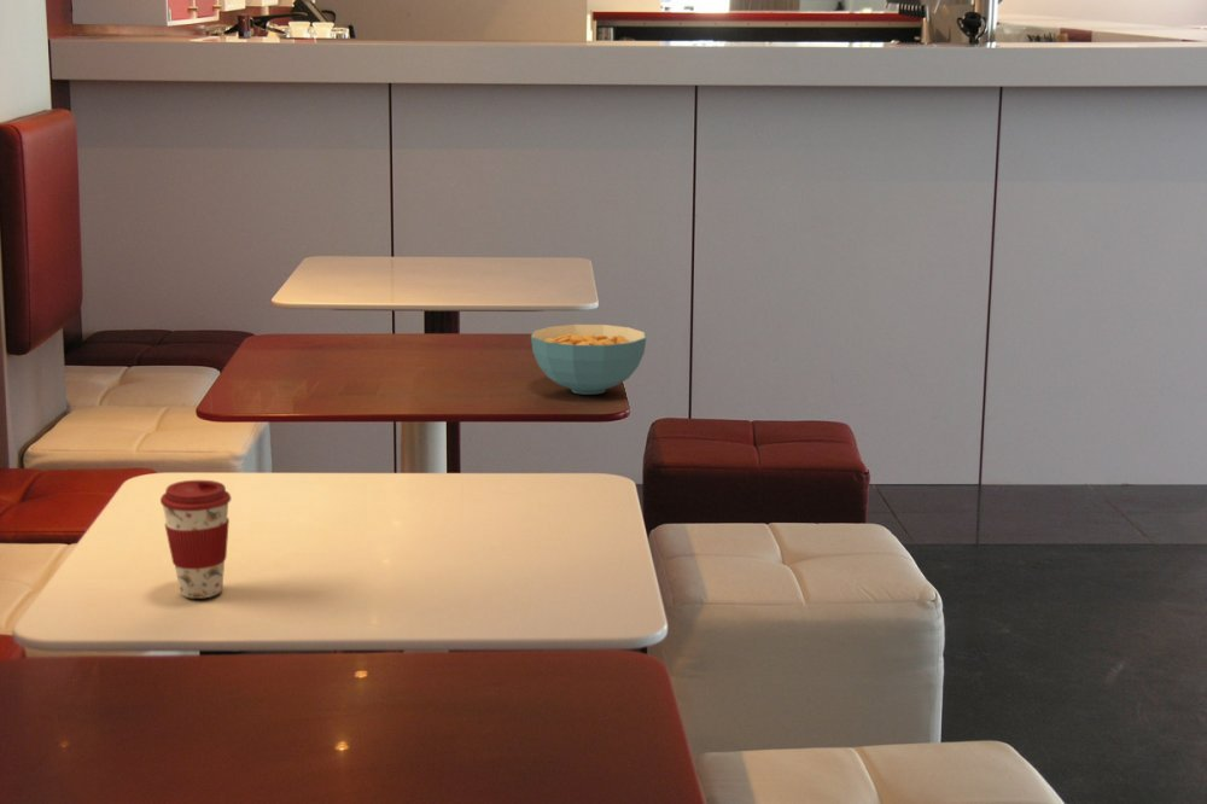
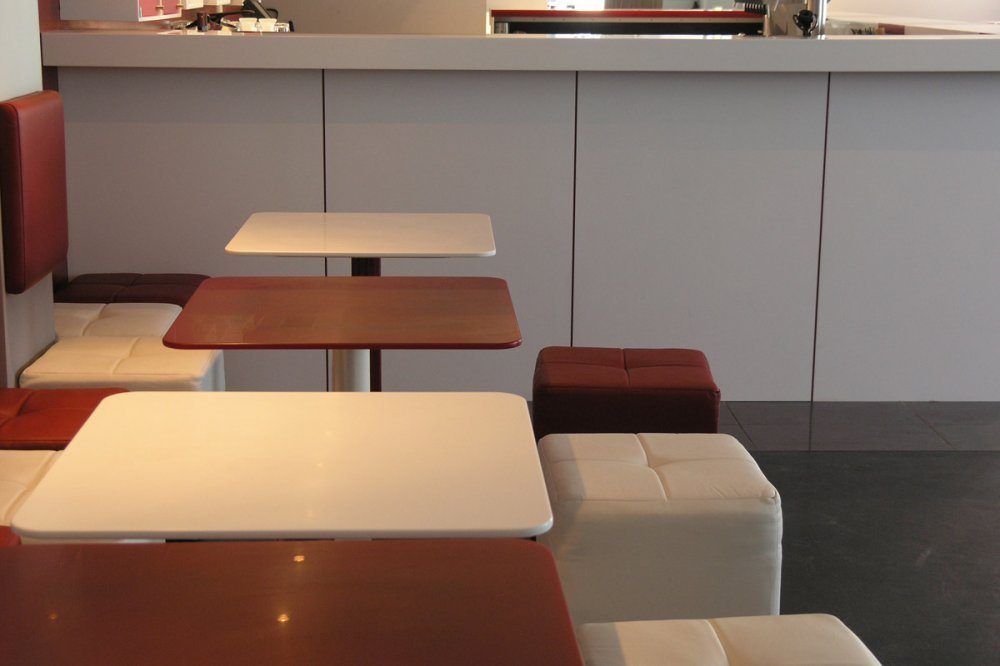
- coffee cup (198, 538)
- cereal bowl (588, 362)
